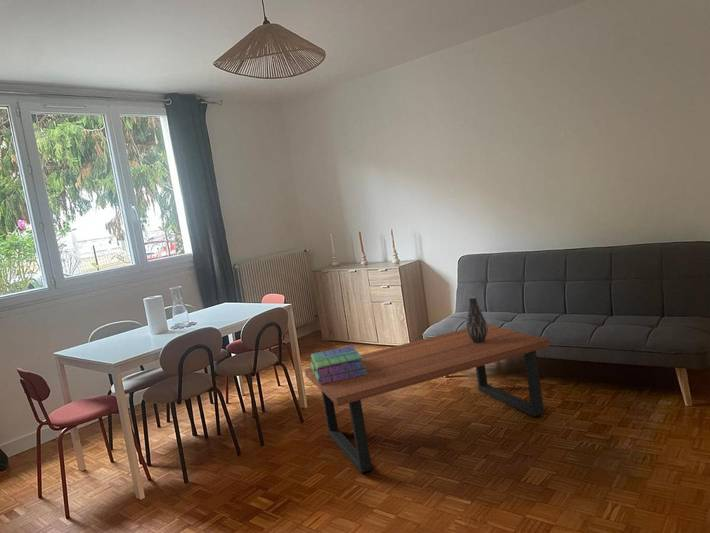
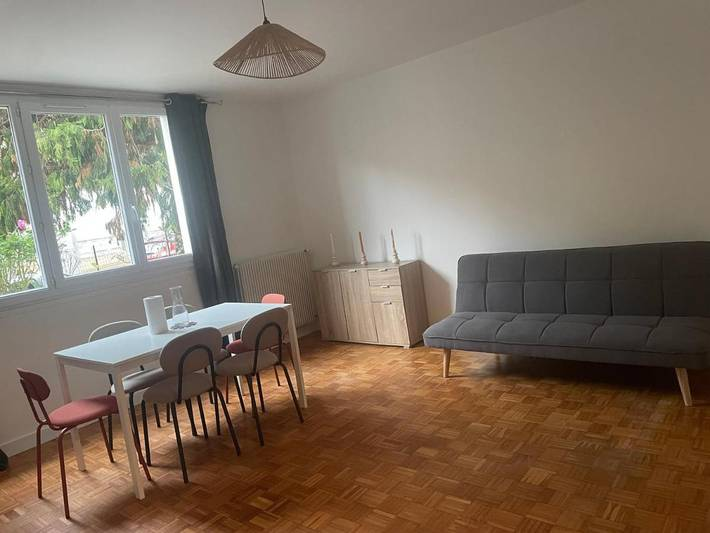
- coffee table (425, 381)
- vase (475, 319)
- stack of books (336, 363)
